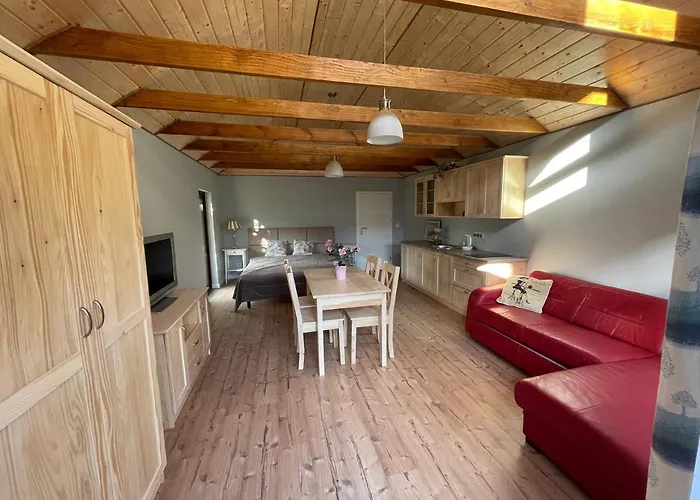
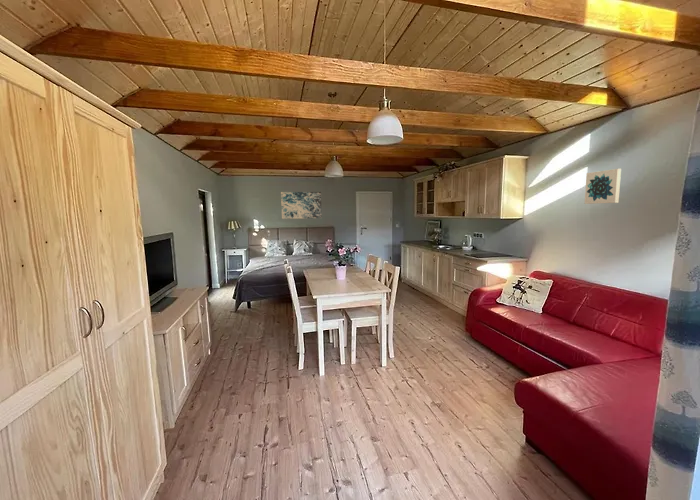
+ wall art (301, 205)
+ wall art (601, 187)
